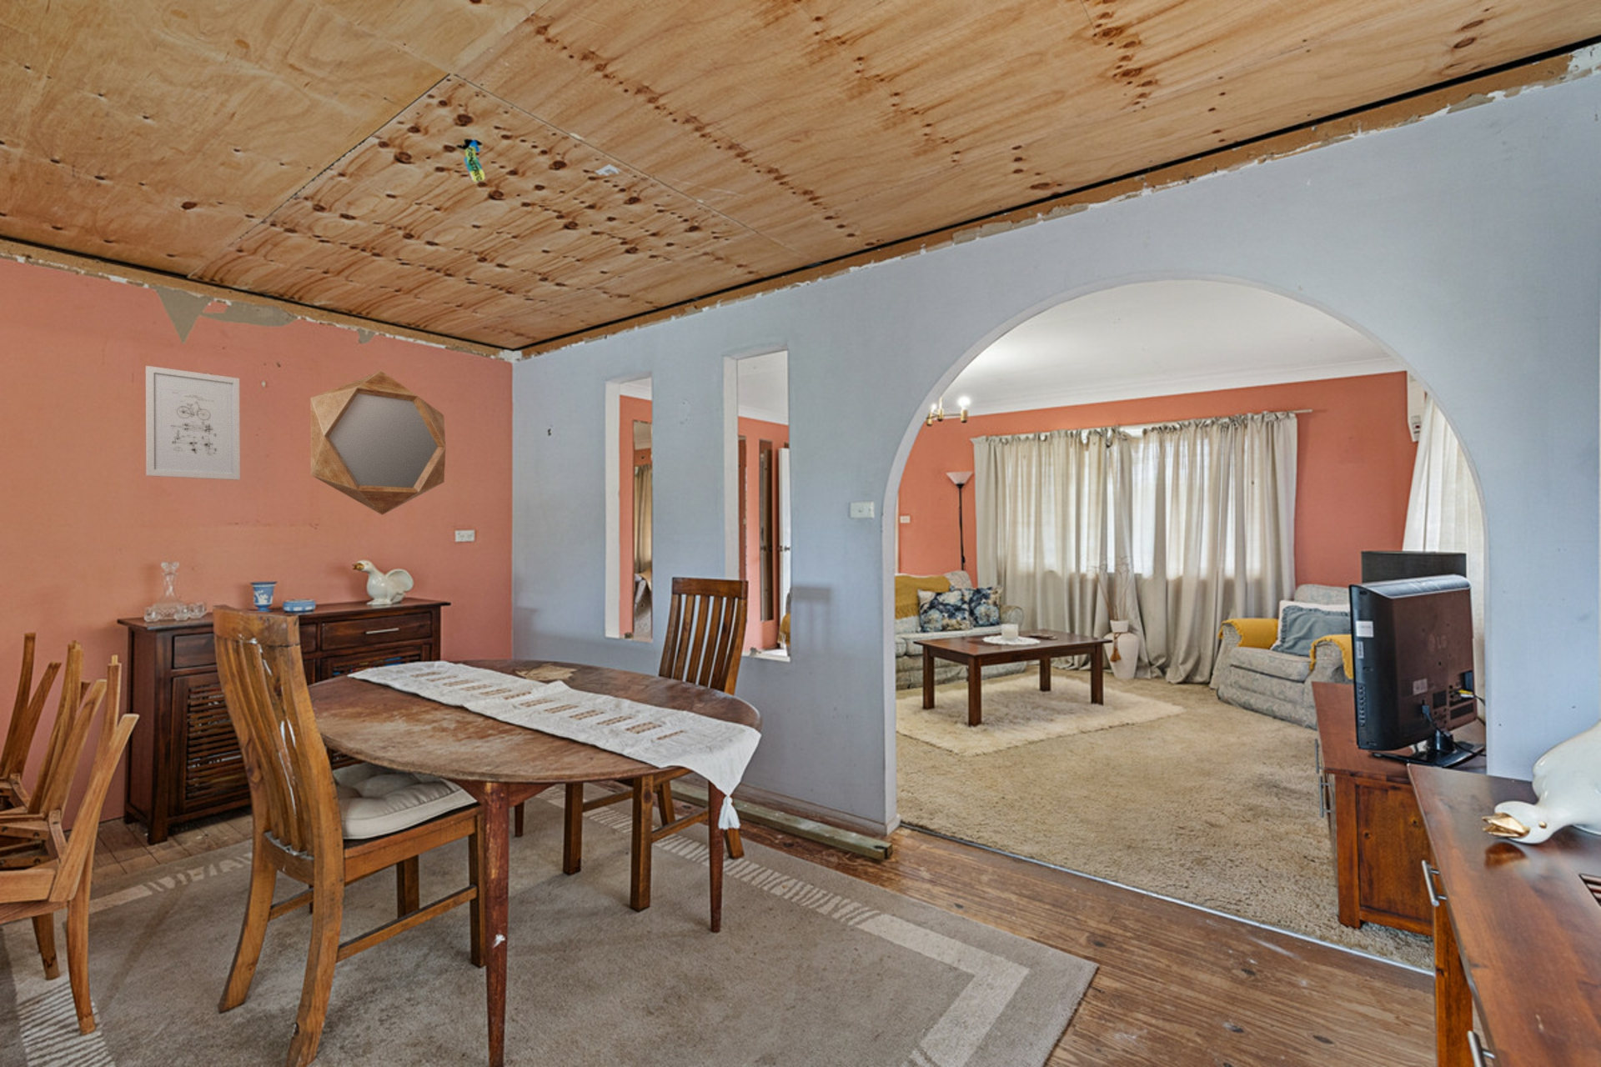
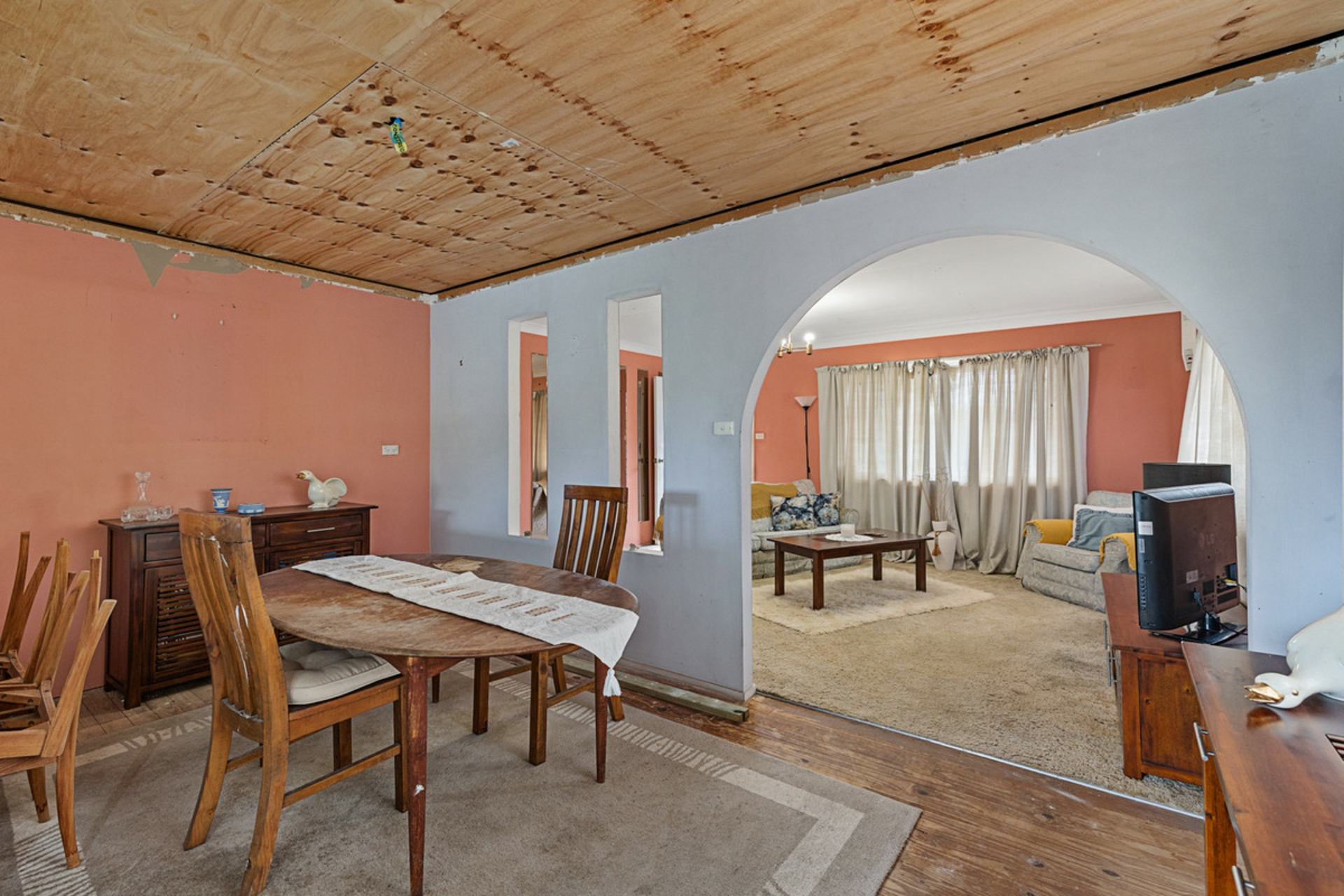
- home mirror (385, 442)
- wall art (194, 425)
